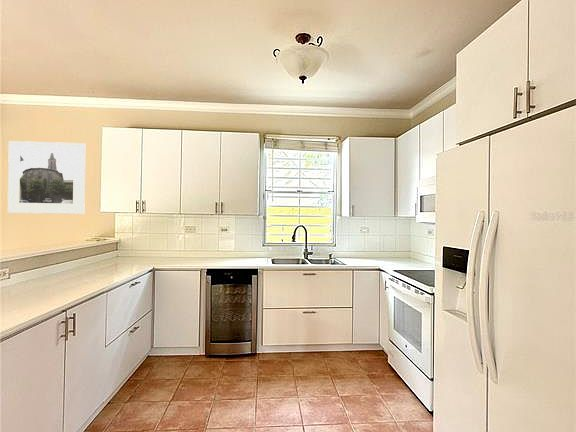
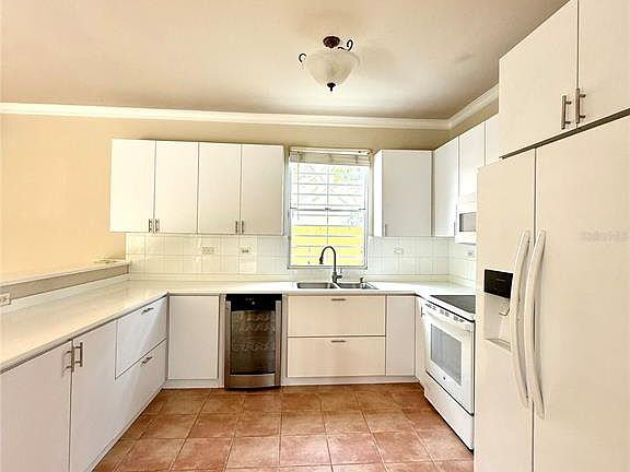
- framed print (47, 177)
